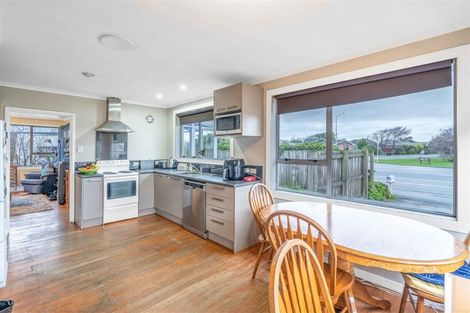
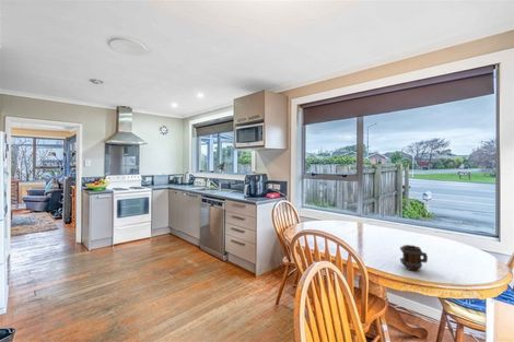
+ mug (413, 258)
